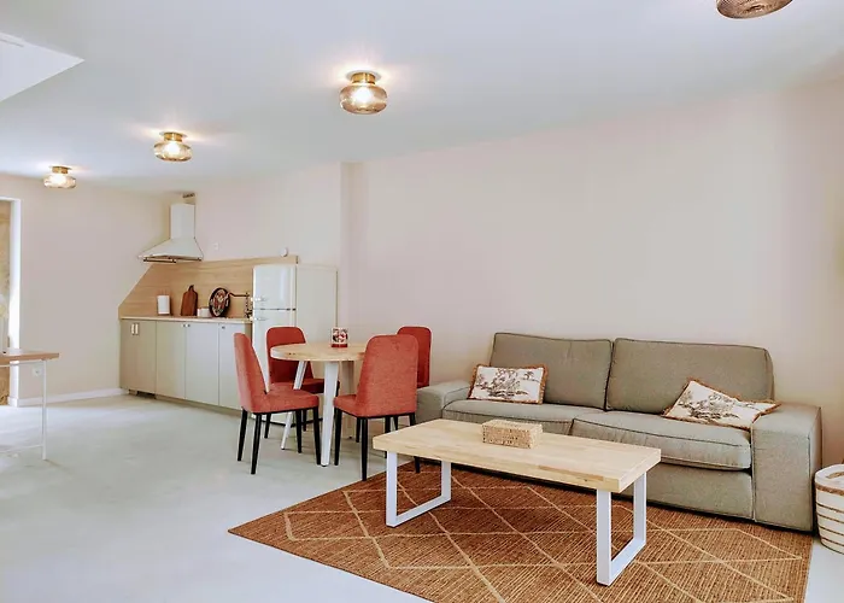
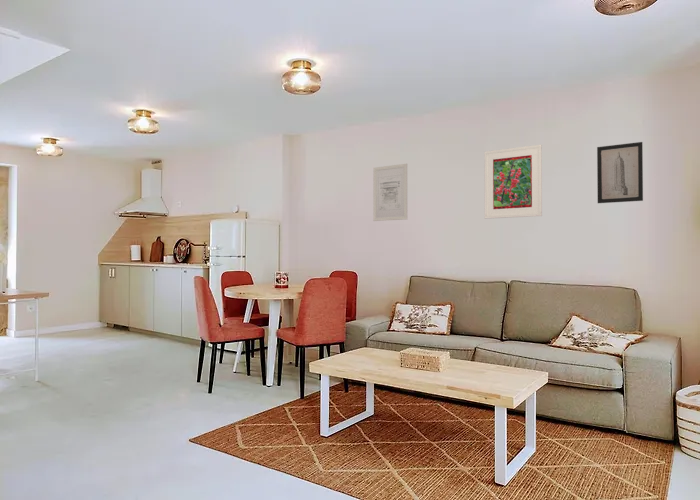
+ wall art (390, 193)
+ wall art (619, 173)
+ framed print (512, 182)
